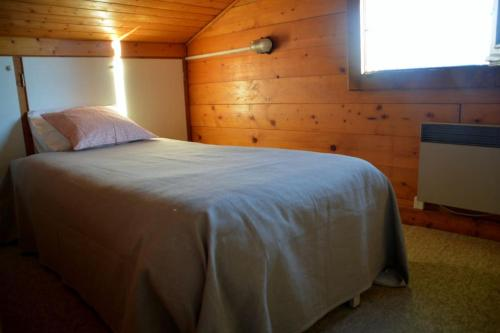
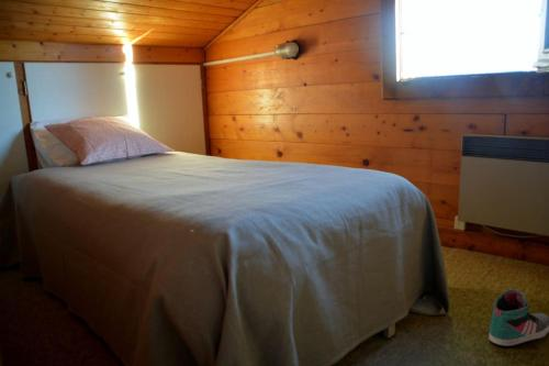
+ sneaker (520, 312)
